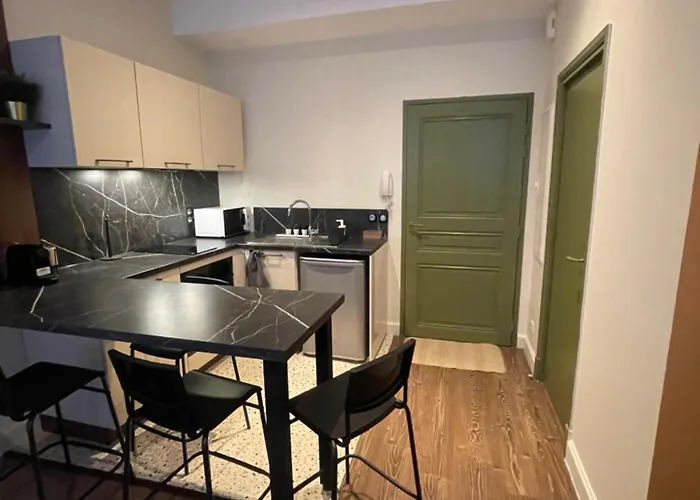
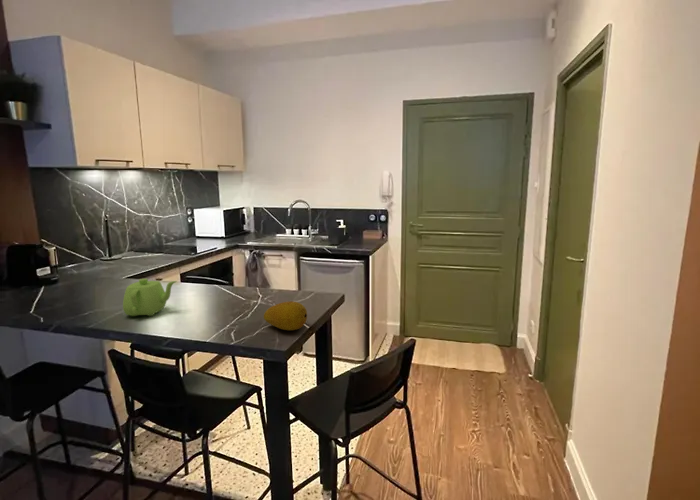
+ teapot (152, 295)
+ fruit (285, 314)
